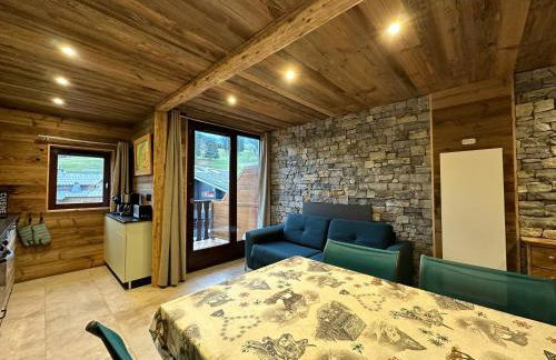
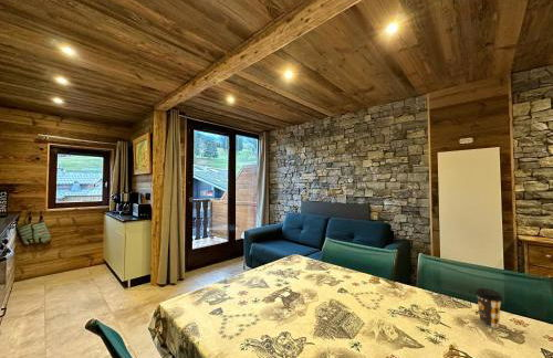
+ coffee cup (489, 307)
